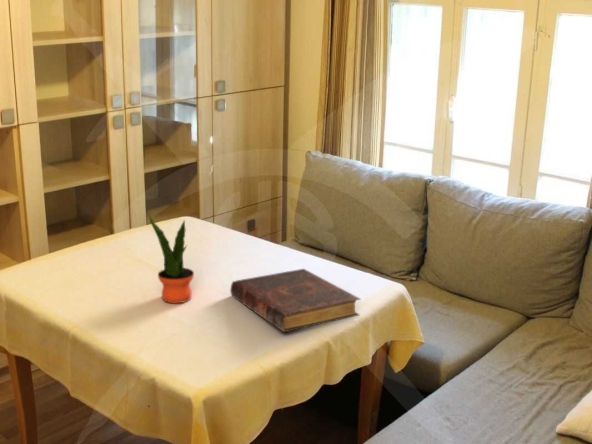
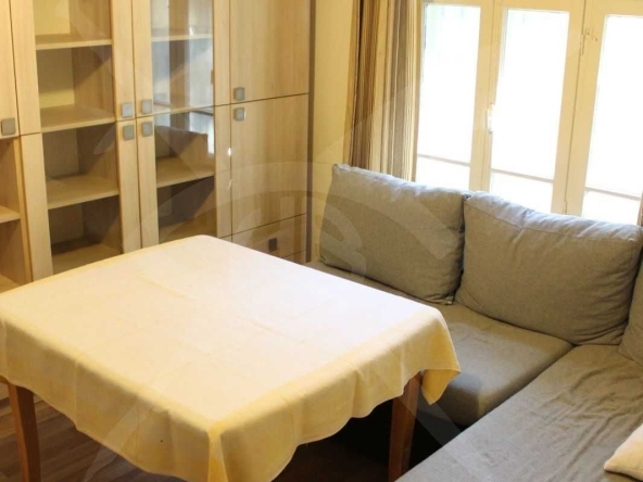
- potted plant (168, 257)
- book (293, 298)
